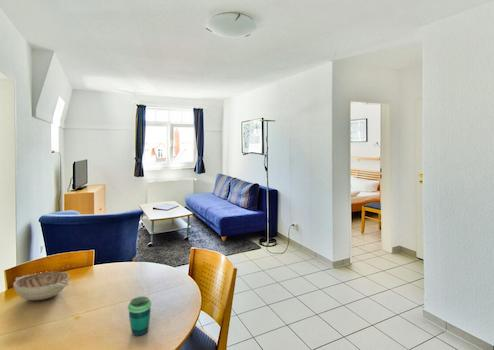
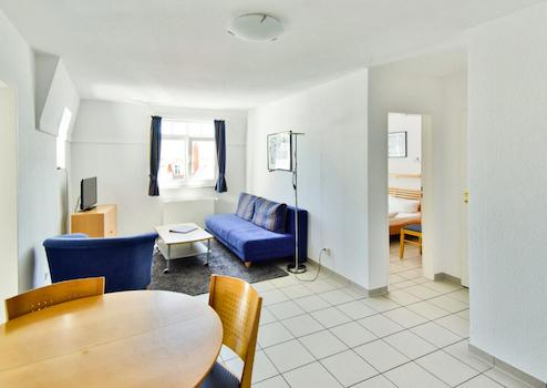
- decorative bowl (43, 287)
- cup (140, 316)
